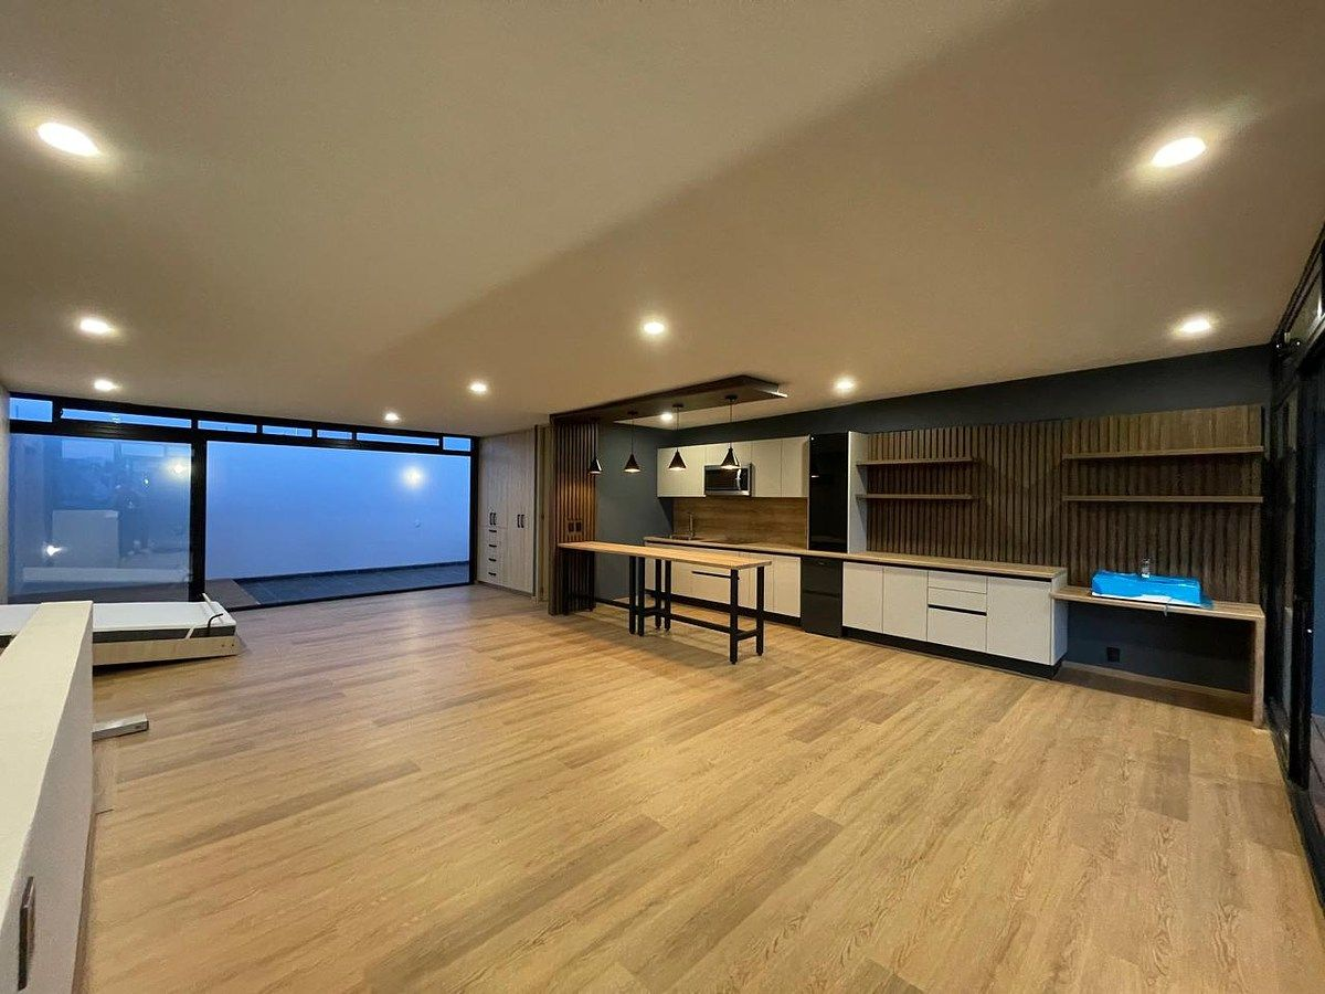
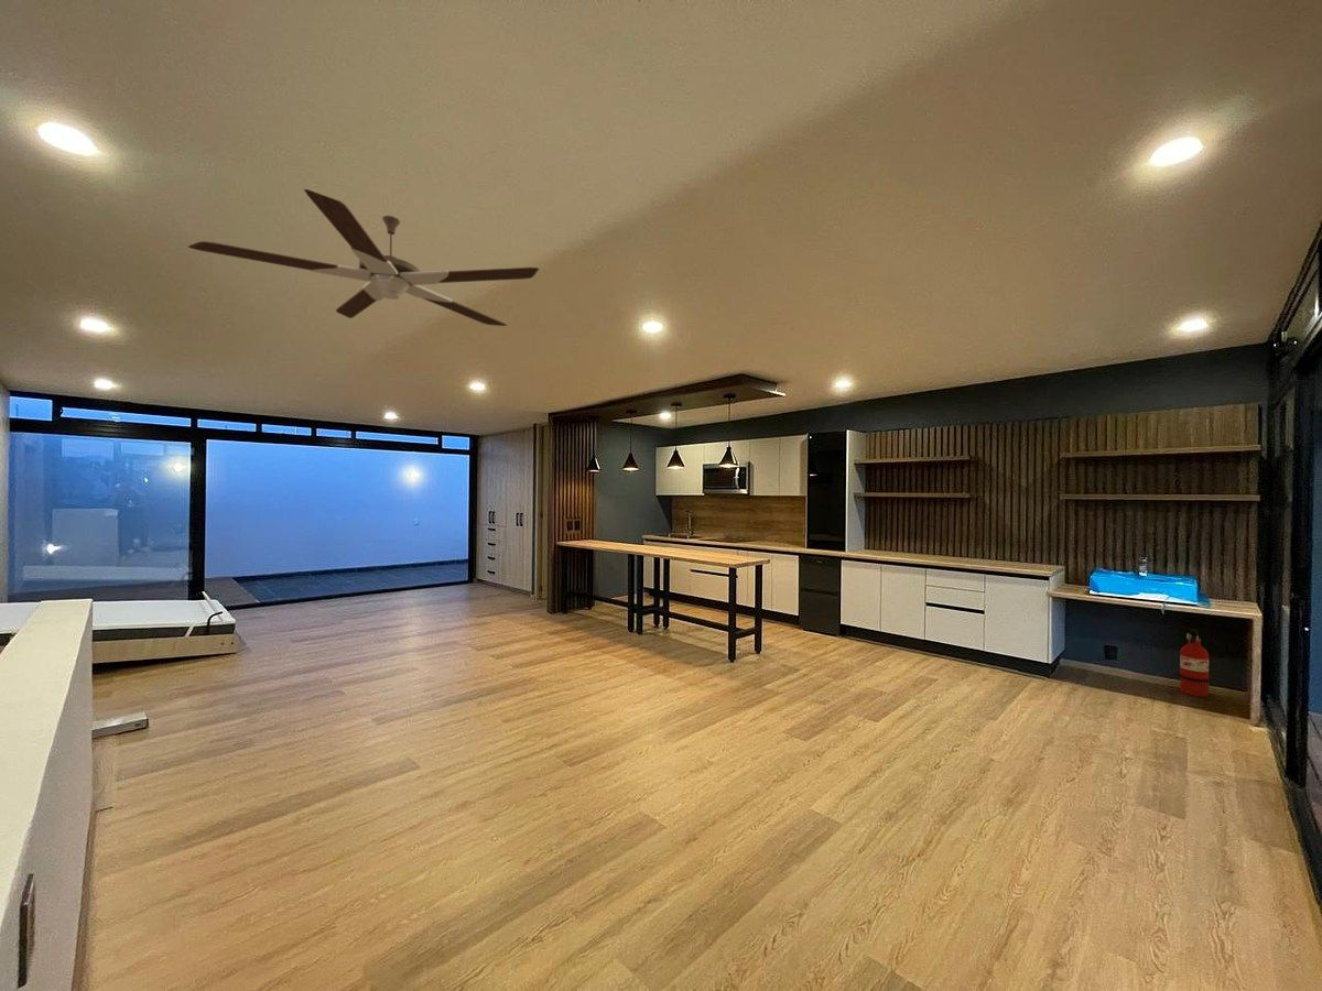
+ ceiling fan (376, 255)
+ fire extinguisher (1193, 660)
